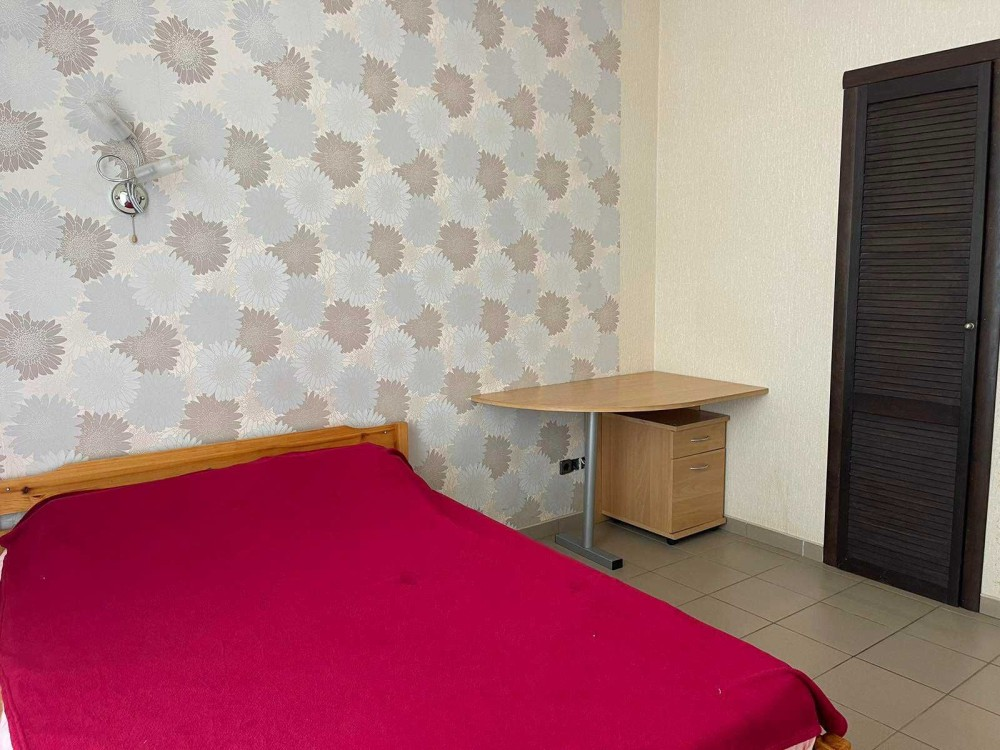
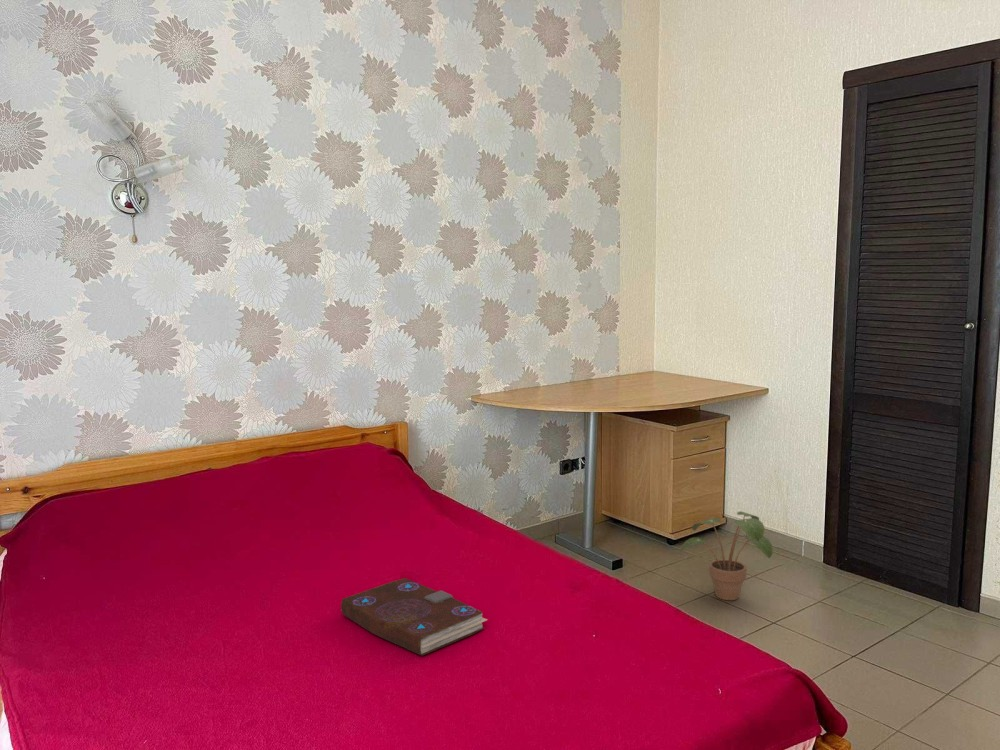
+ book (411, 612)
+ potted plant (729, 554)
